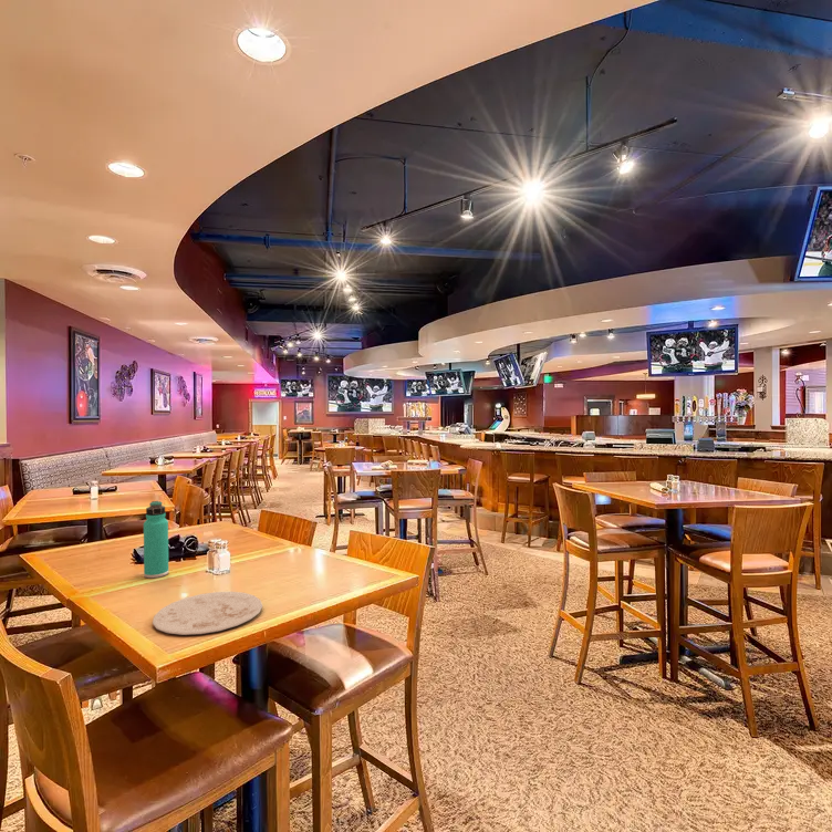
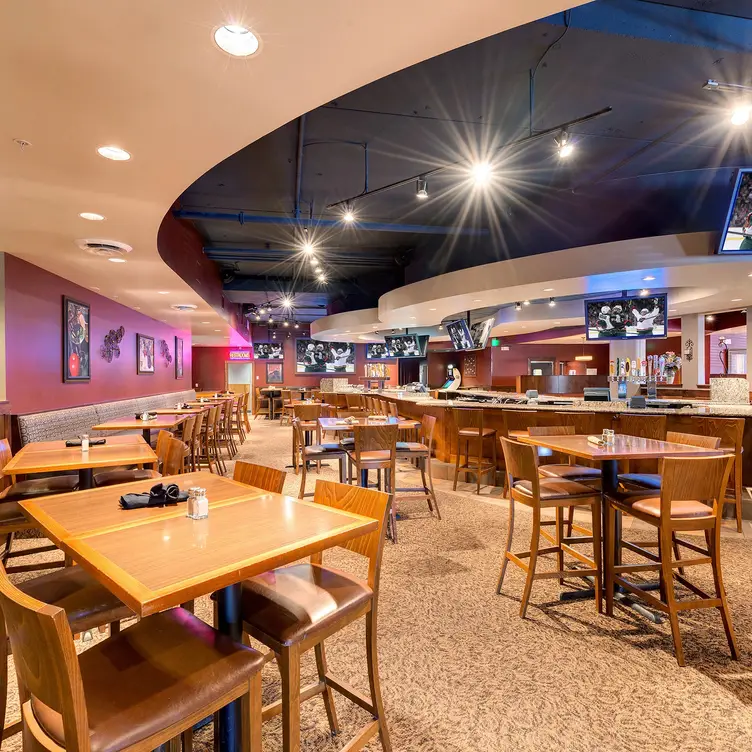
- plate (209, 612)
- thermos bottle (156, 538)
